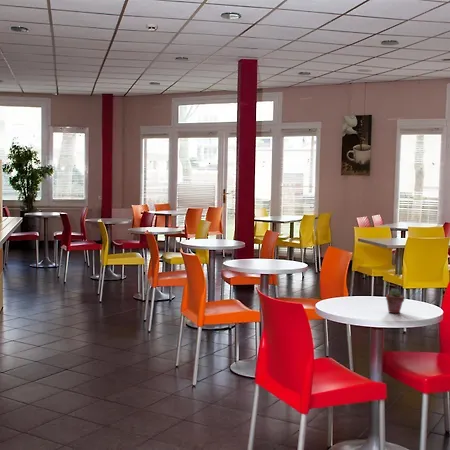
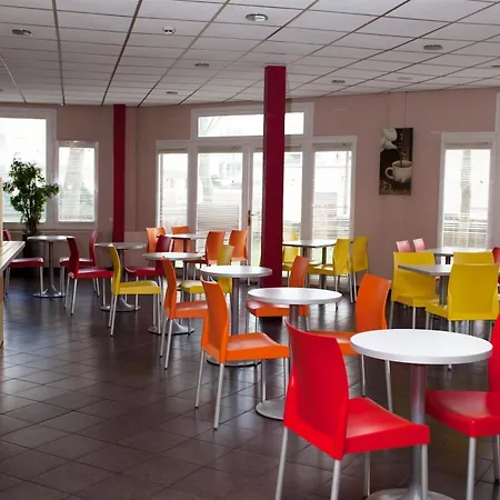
- potted succulent (394, 300)
